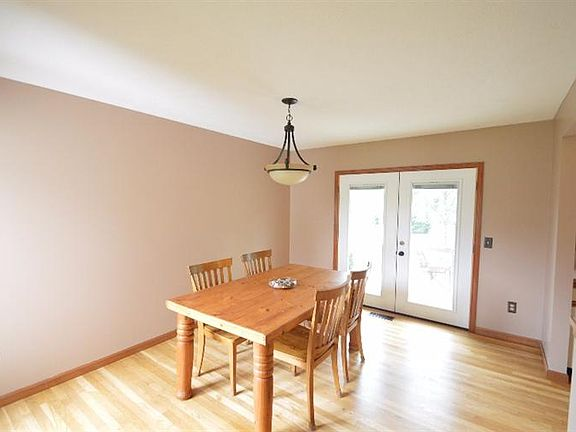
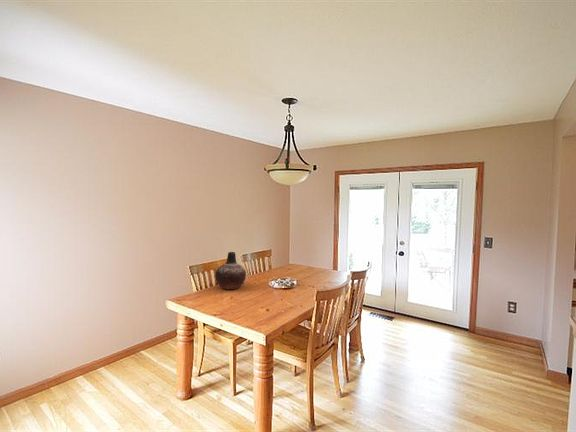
+ vase (230, 269)
